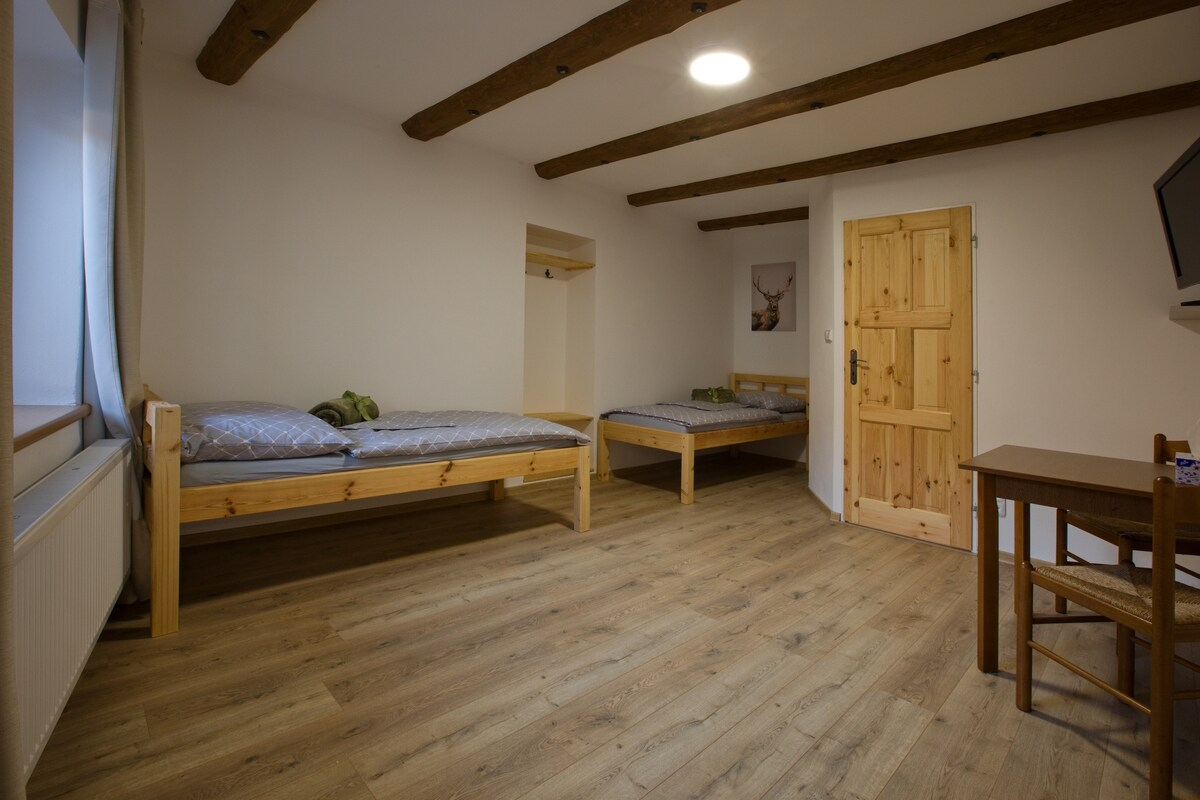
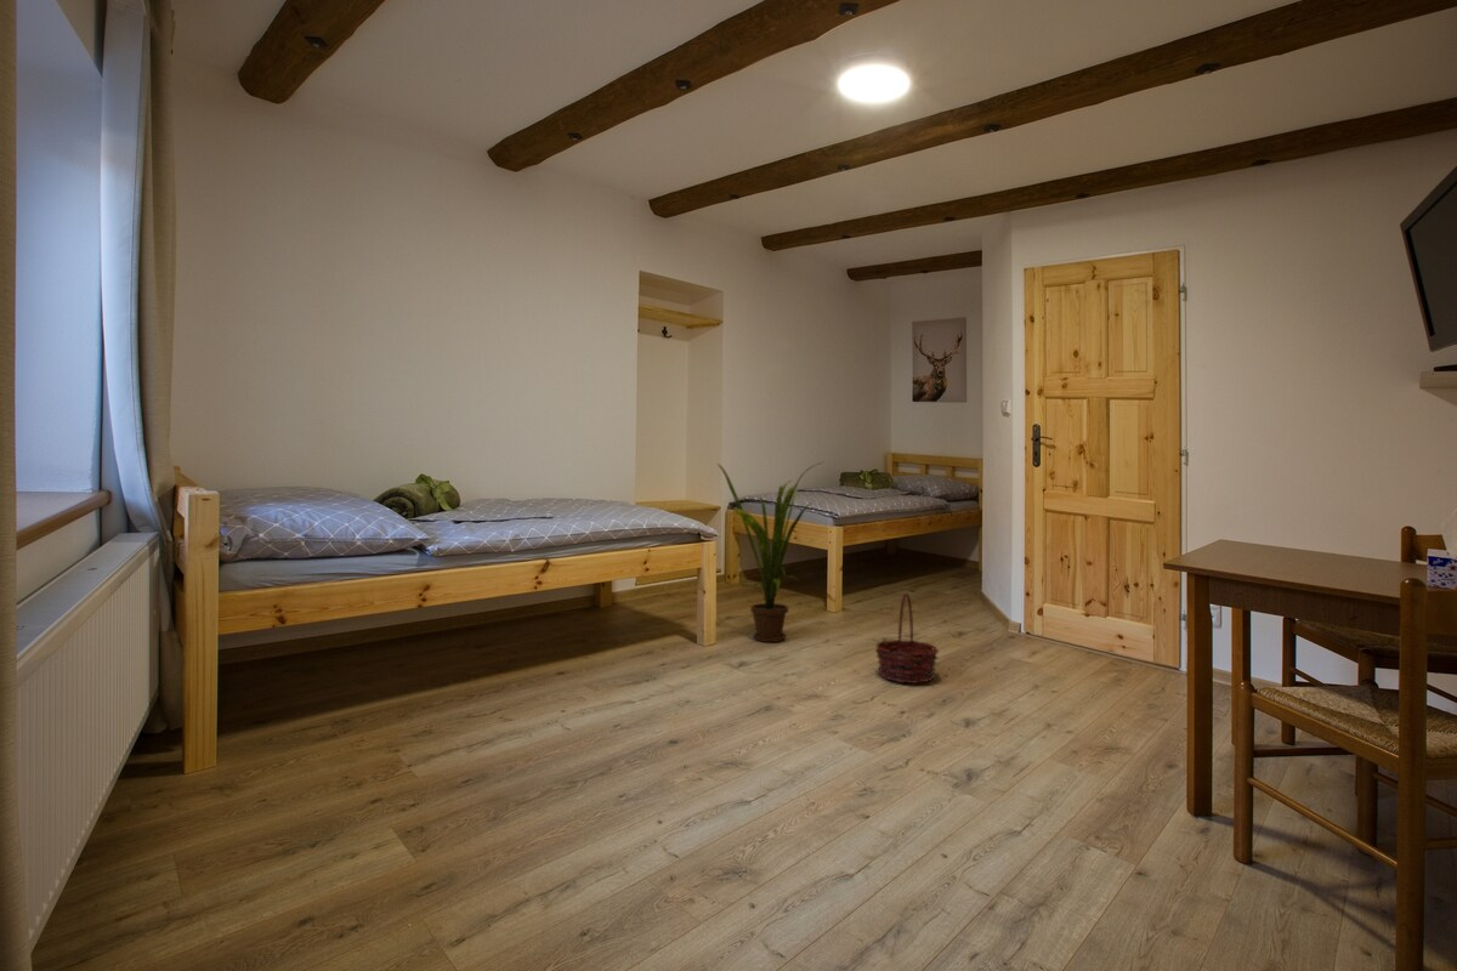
+ basket (911, 635)
+ house plant (778, 550)
